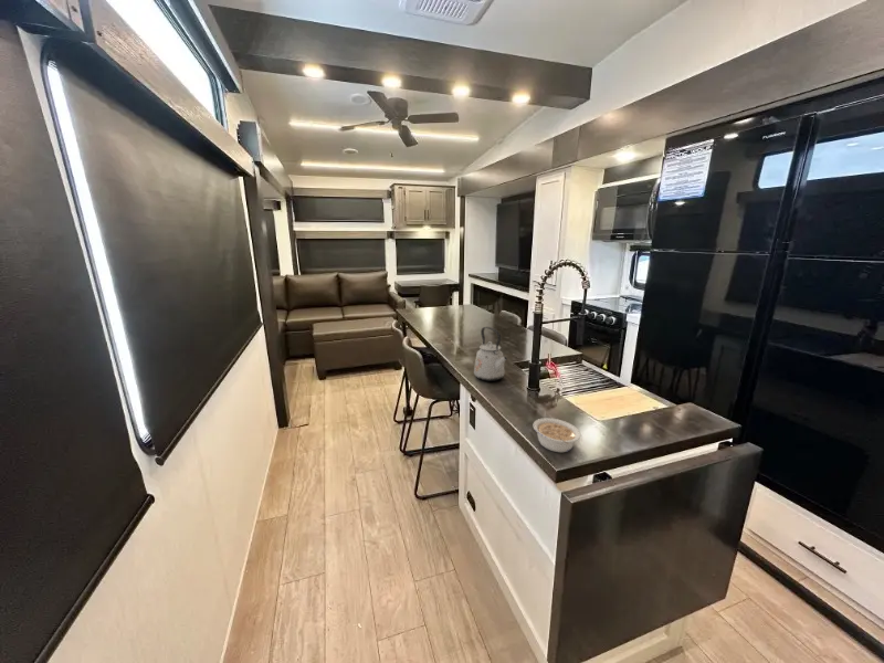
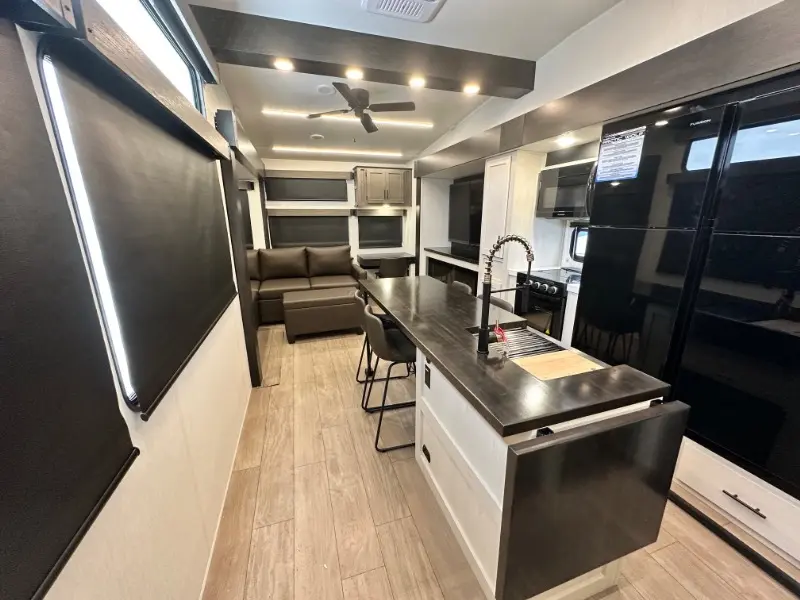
- kettle (493, 355)
- legume (557, 435)
